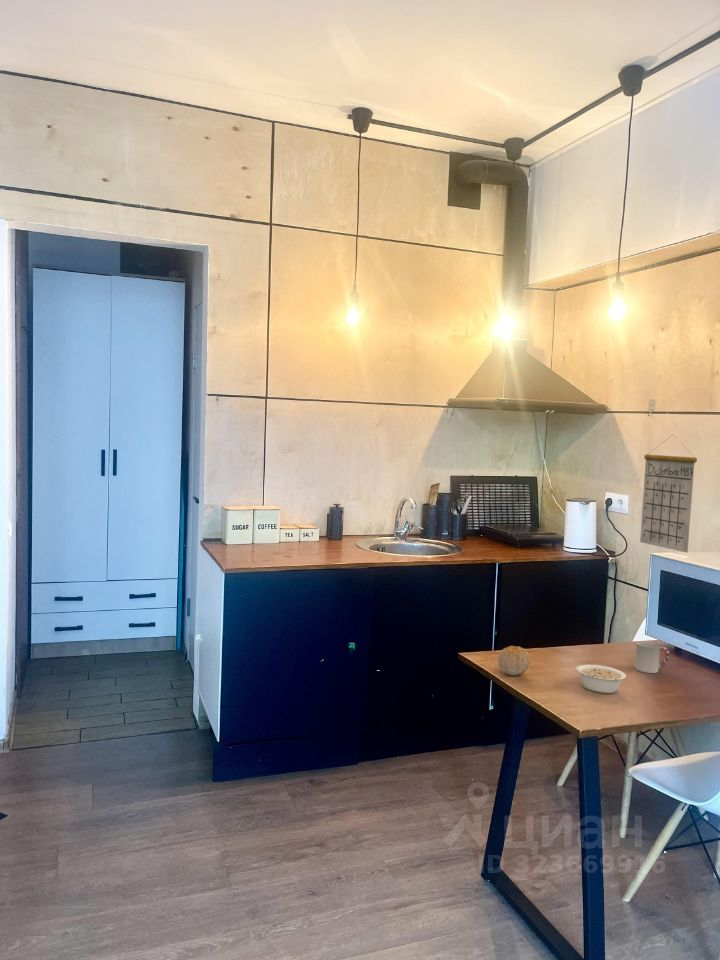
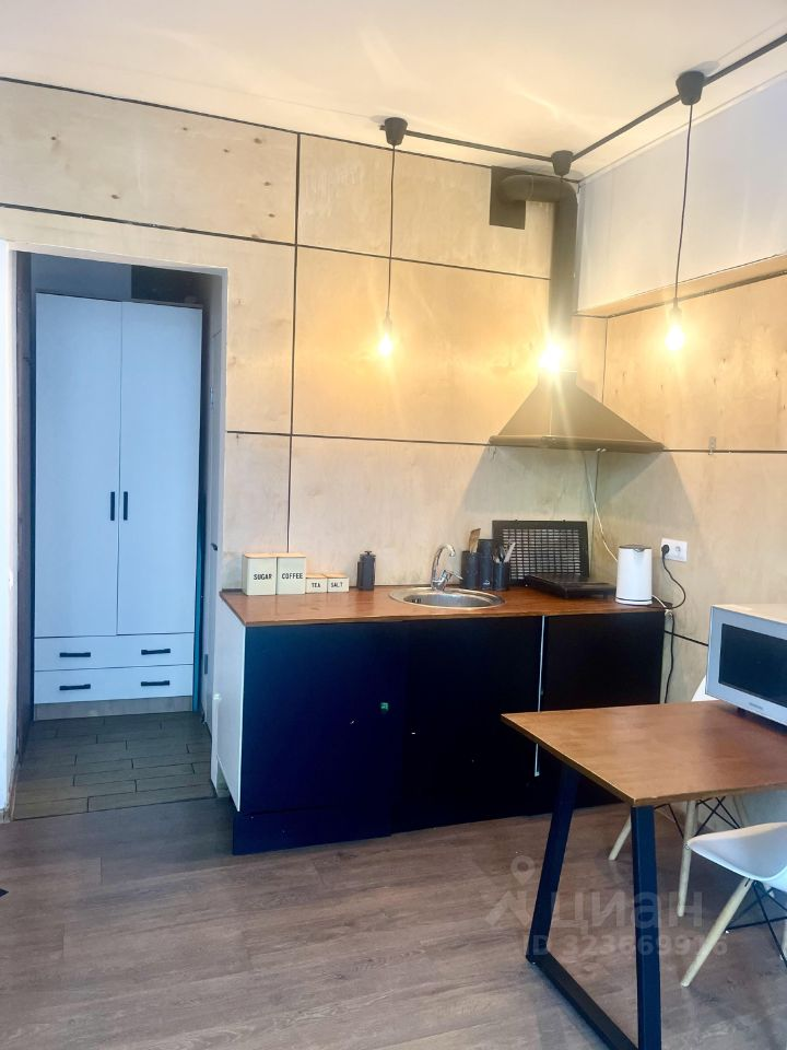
- calendar (667, 490)
- cup (652, 657)
- legume (602, 678)
- fruit (514, 660)
